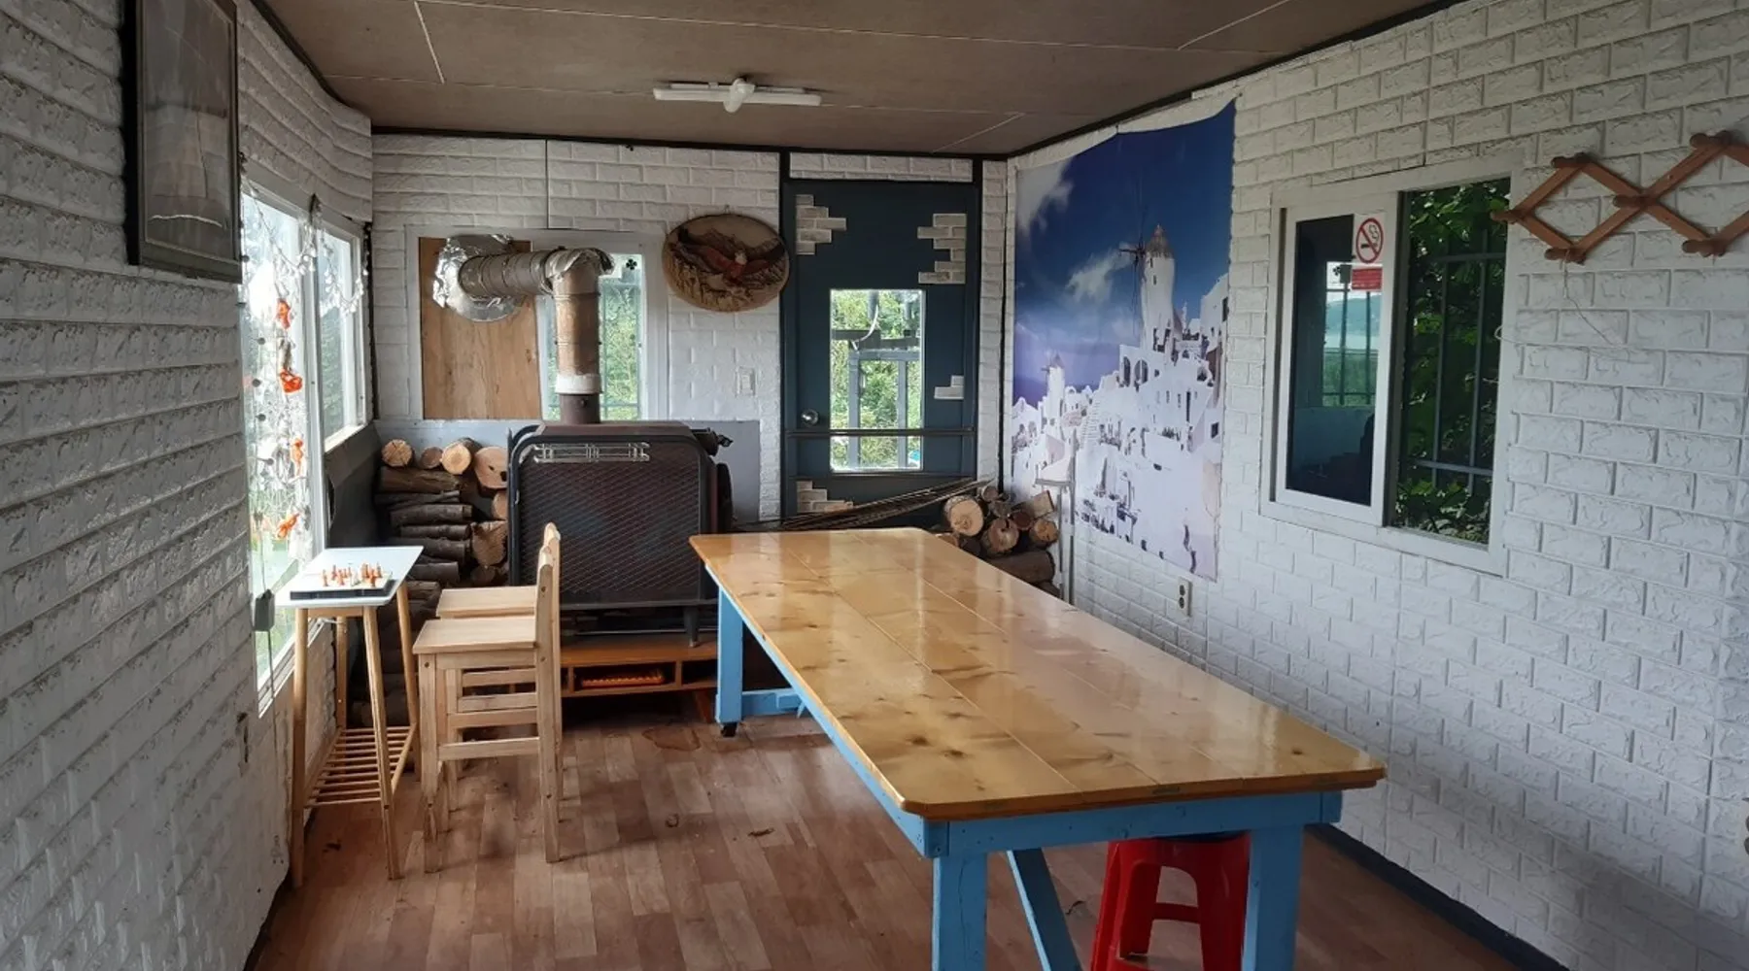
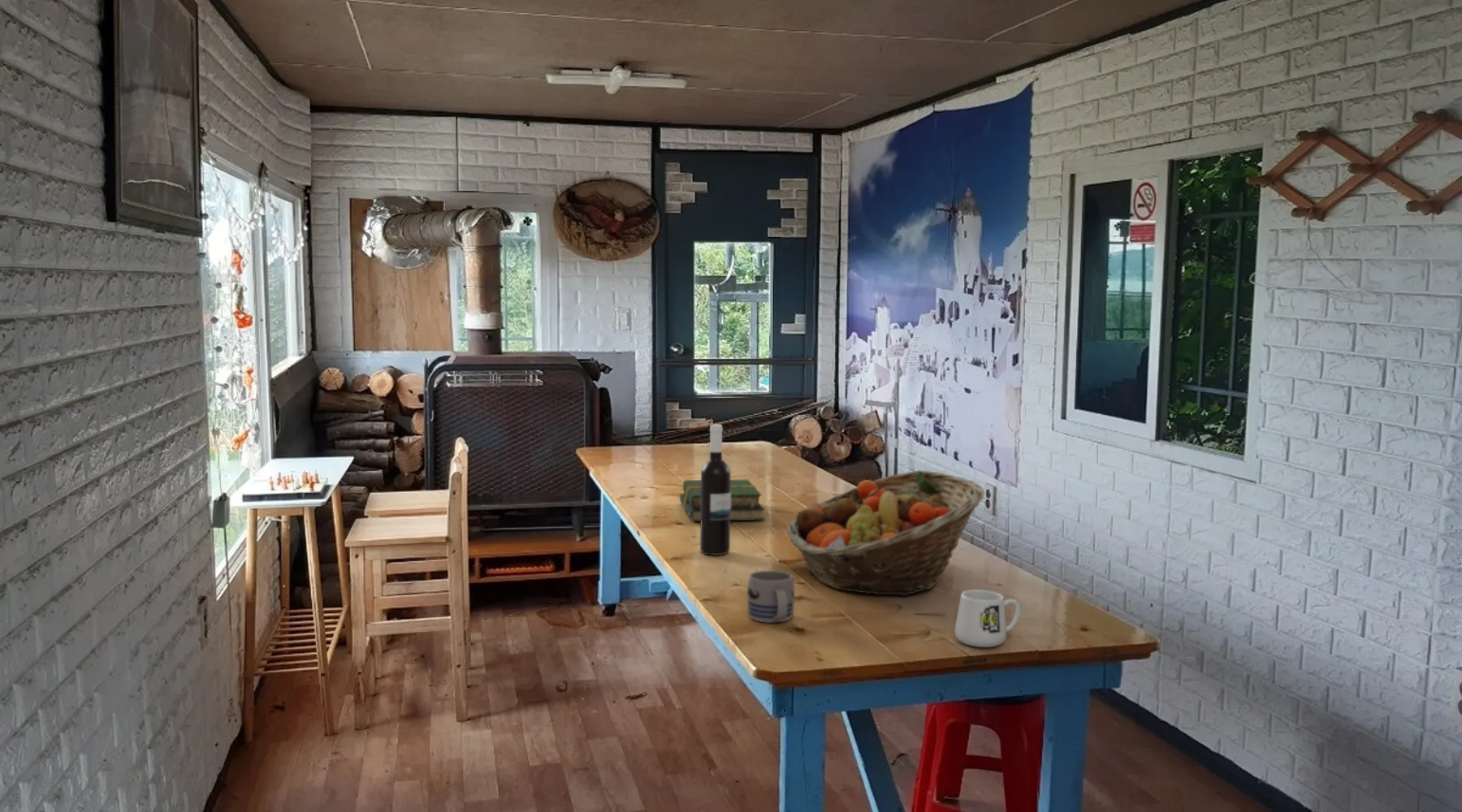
+ wine bottle (716, 489)
+ book (731, 499)
+ mug (772, 598)
+ fruit basket (883, 527)
+ mug (988, 617)
